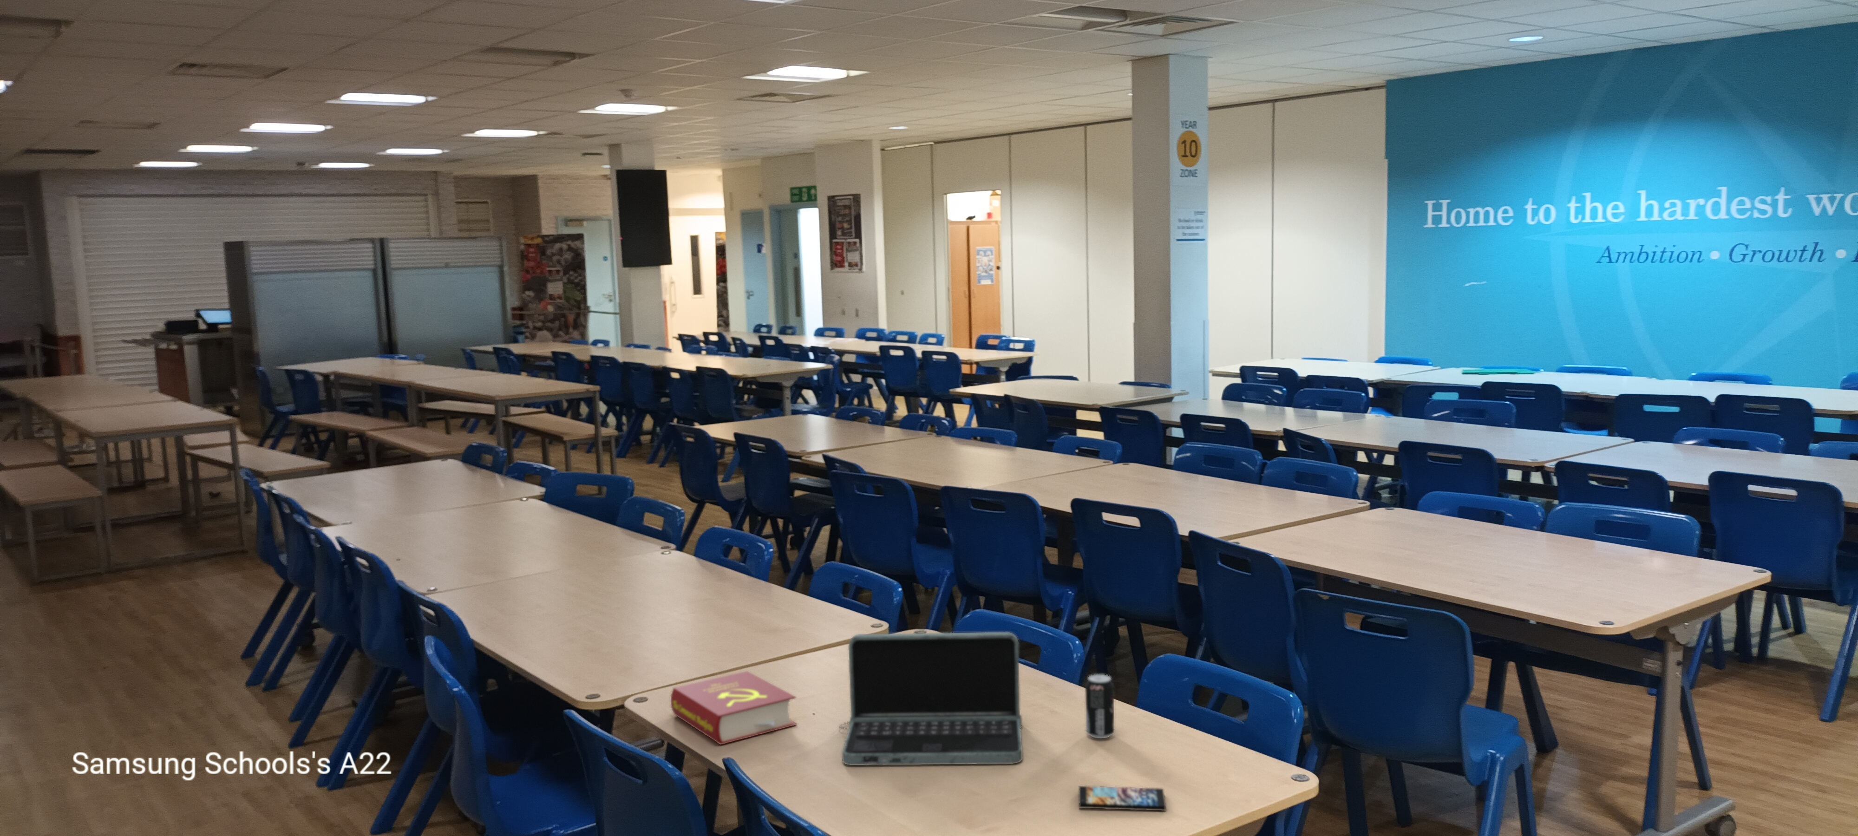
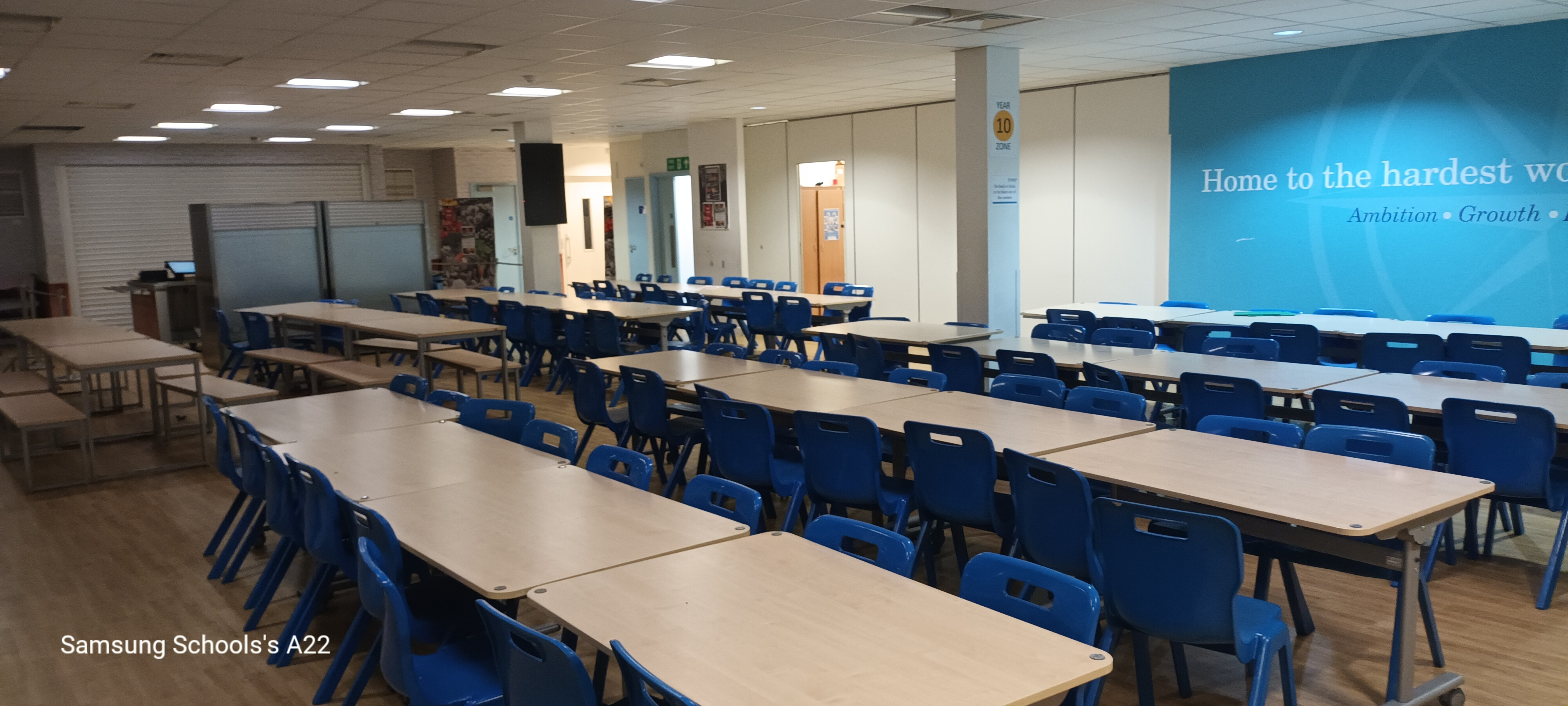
- laptop (927, 693)
- beverage can (1100, 706)
- book (733, 706)
- smartphone (1121, 798)
